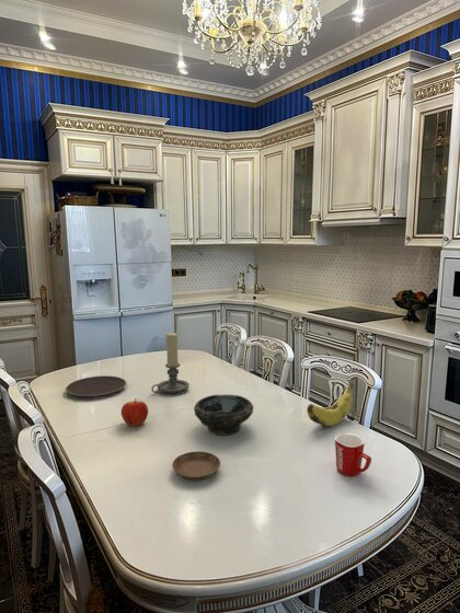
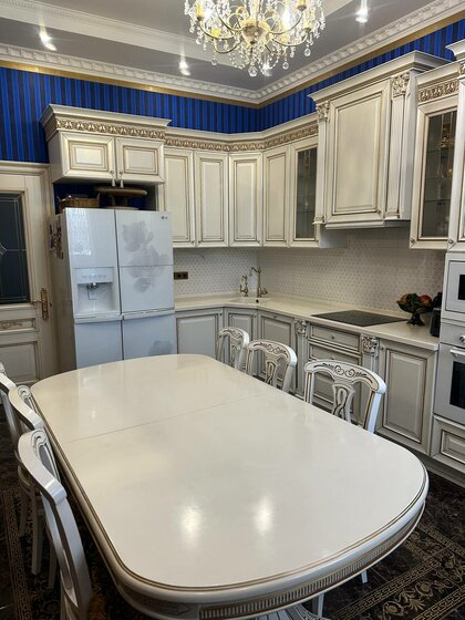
- saucer (196, 466)
- bowl (223, 415)
- apple (135, 412)
- plate (96, 386)
- mug (354, 458)
- banana (331, 406)
- candle holder (169, 361)
